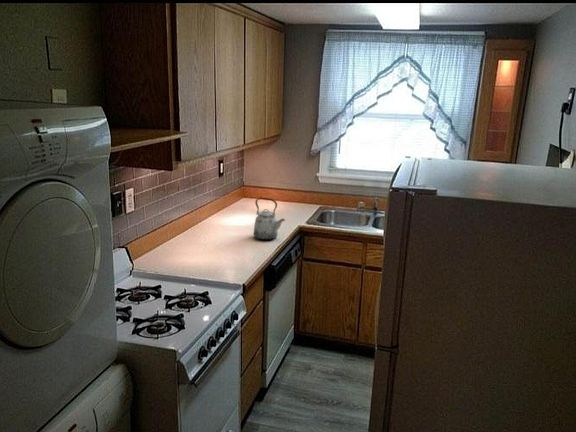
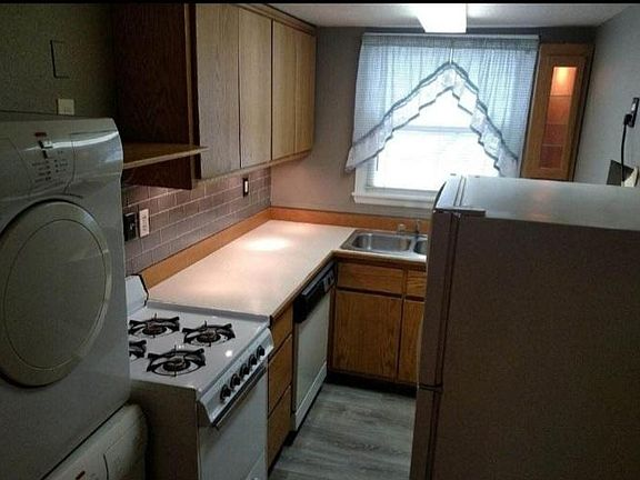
- kettle (270, 218)
